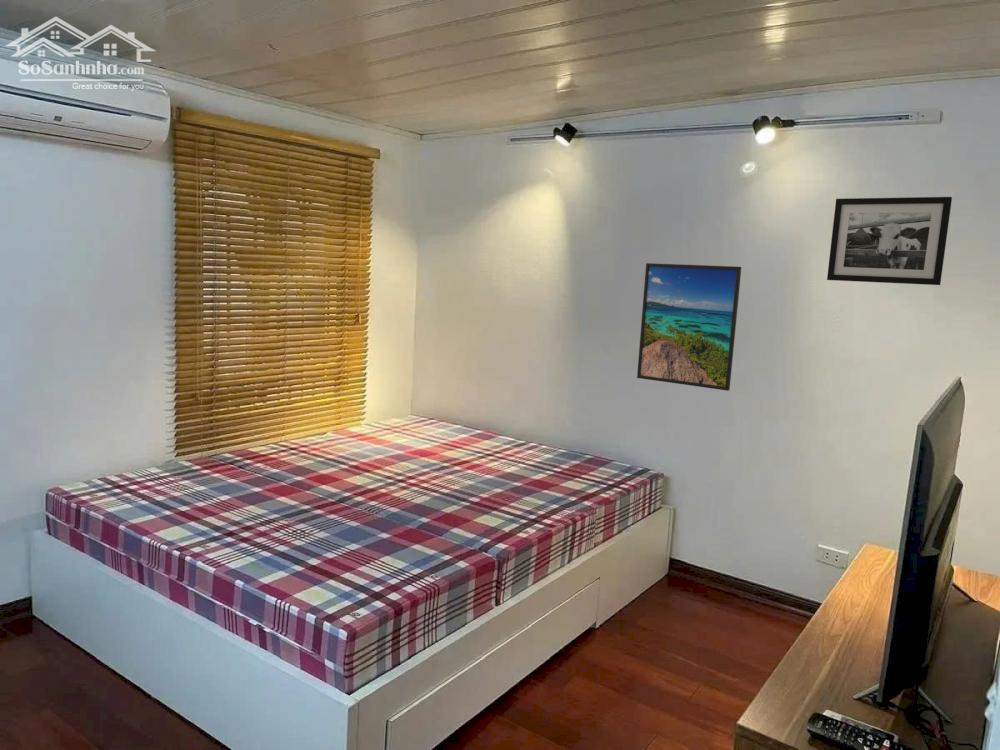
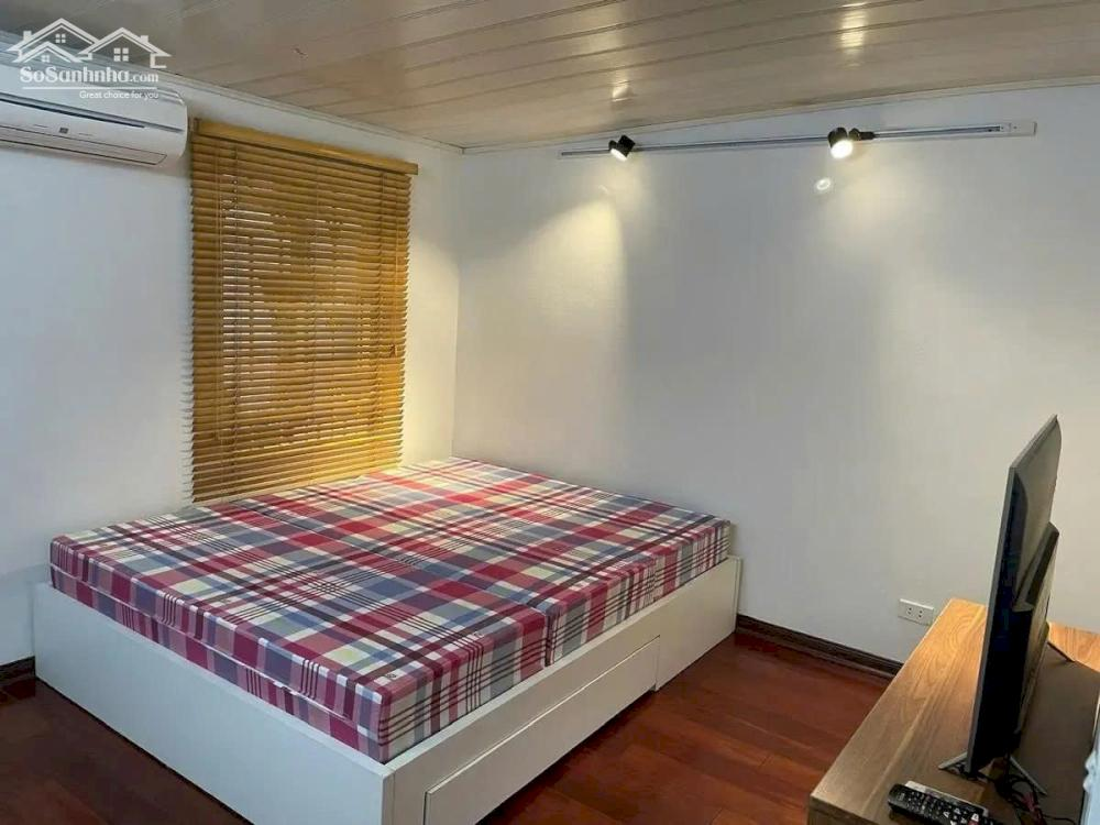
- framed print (686, 325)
- picture frame (886, 240)
